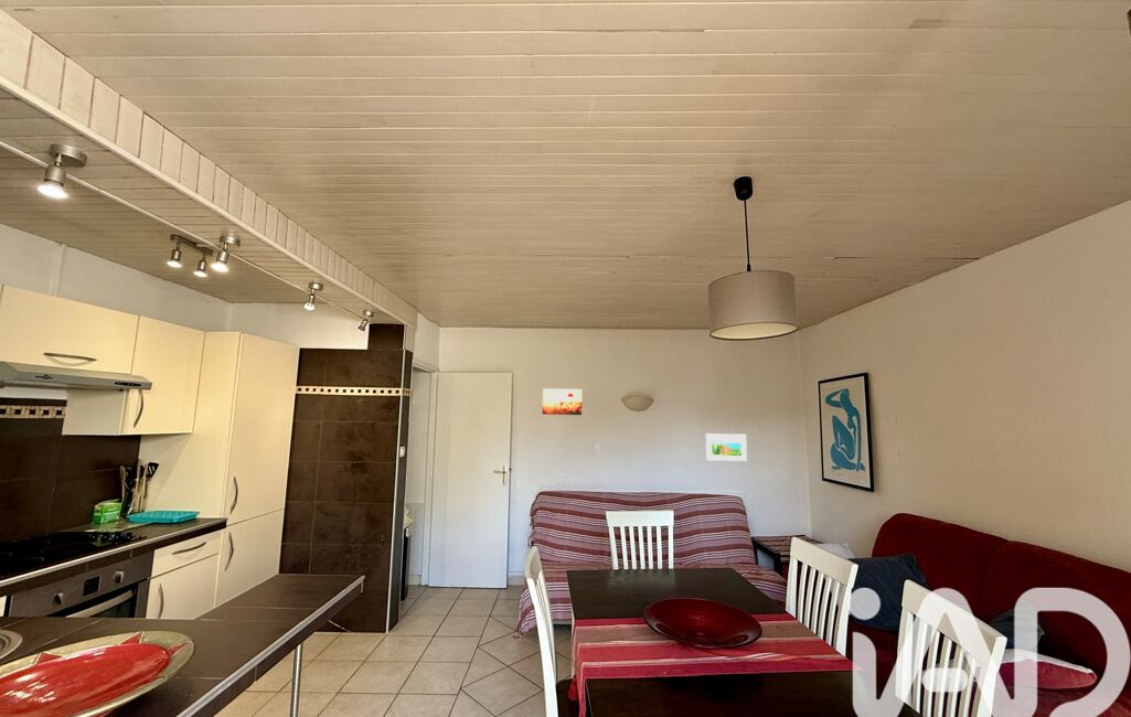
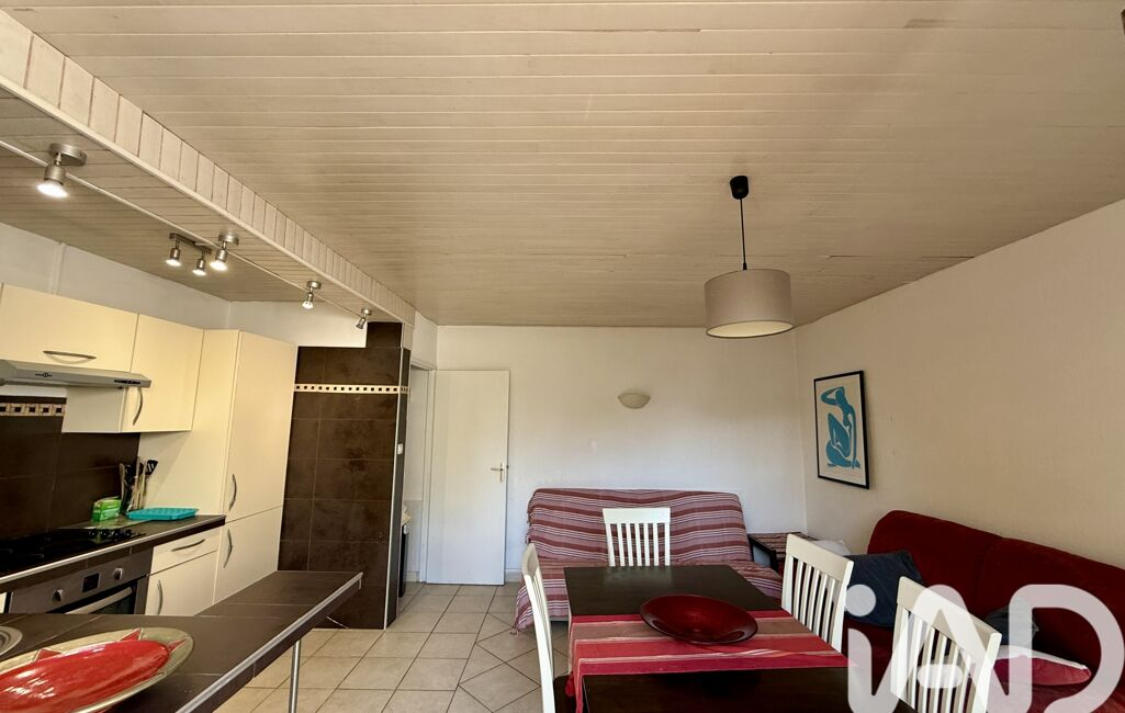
- wall art (562, 402)
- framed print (726, 447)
